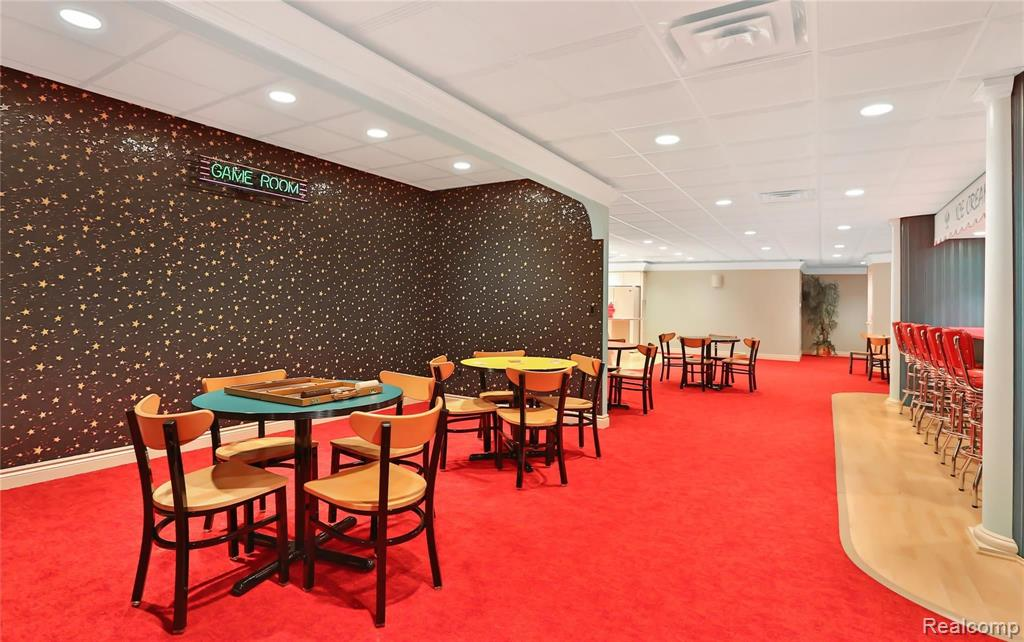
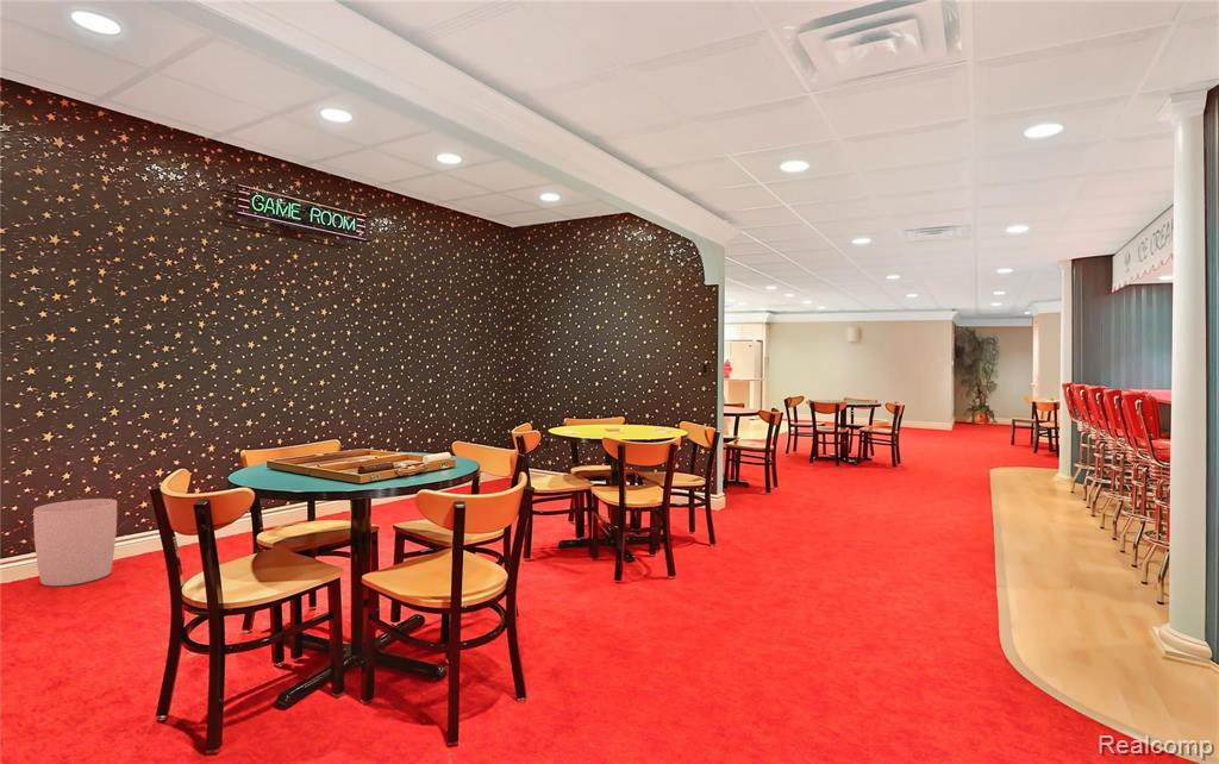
+ trash can (76, 540)
